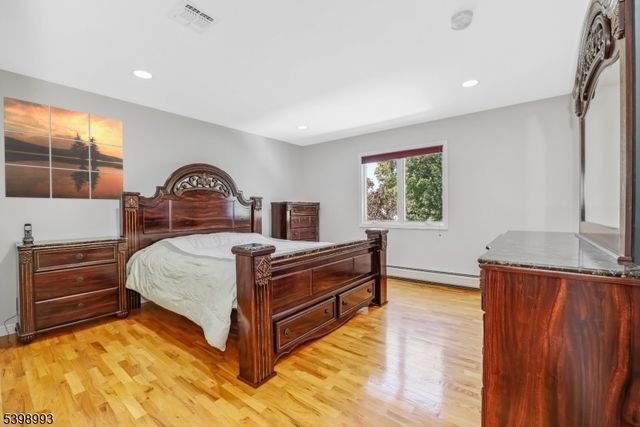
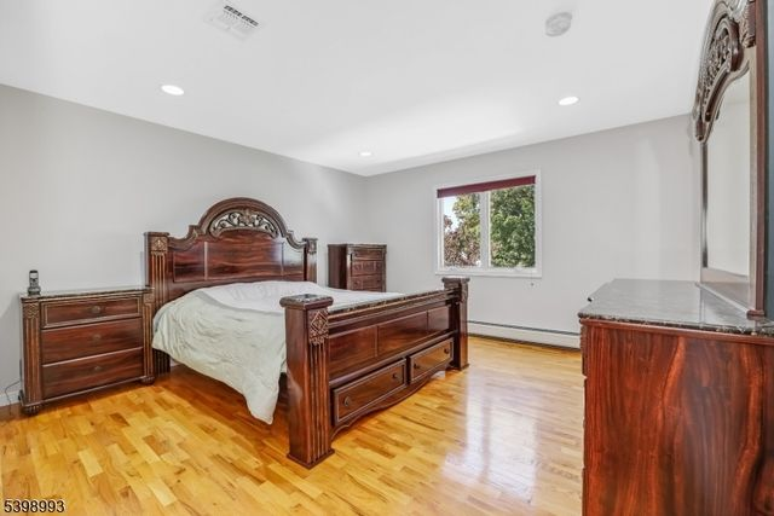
- wall art (70, 154)
